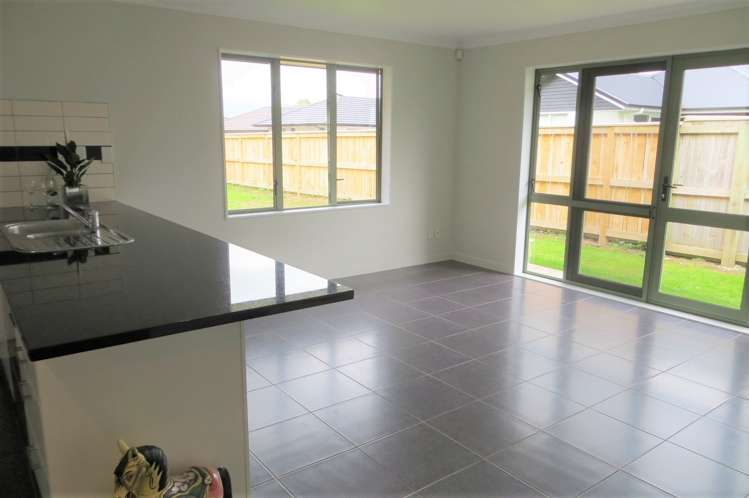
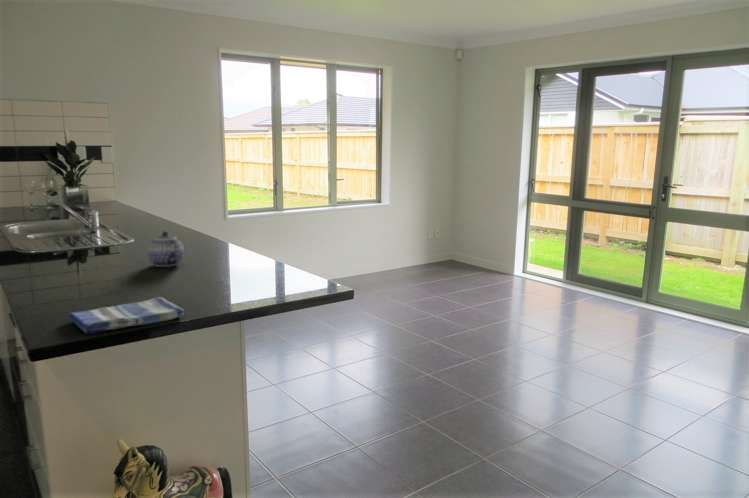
+ dish towel (127, 313)
+ teapot (165, 248)
